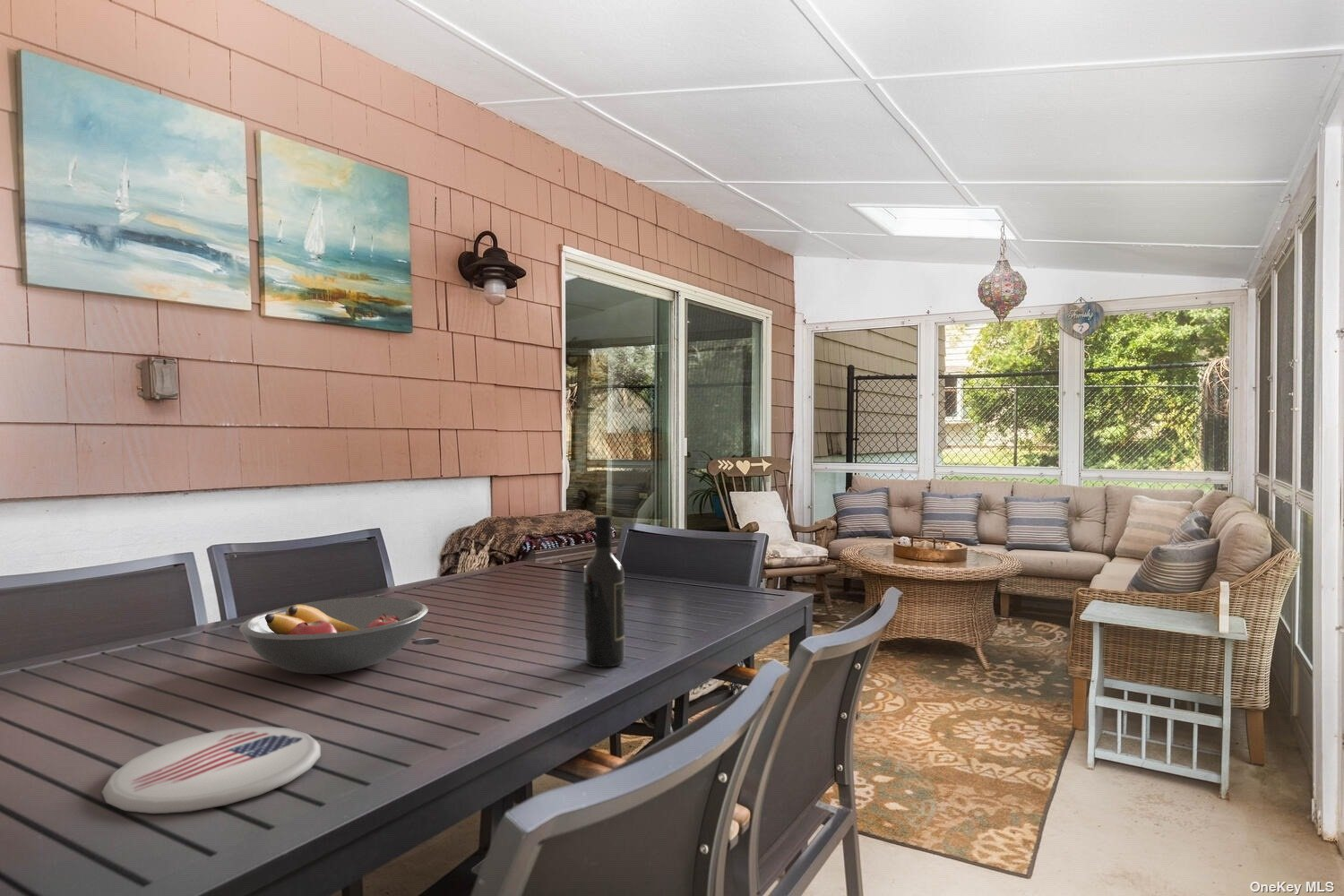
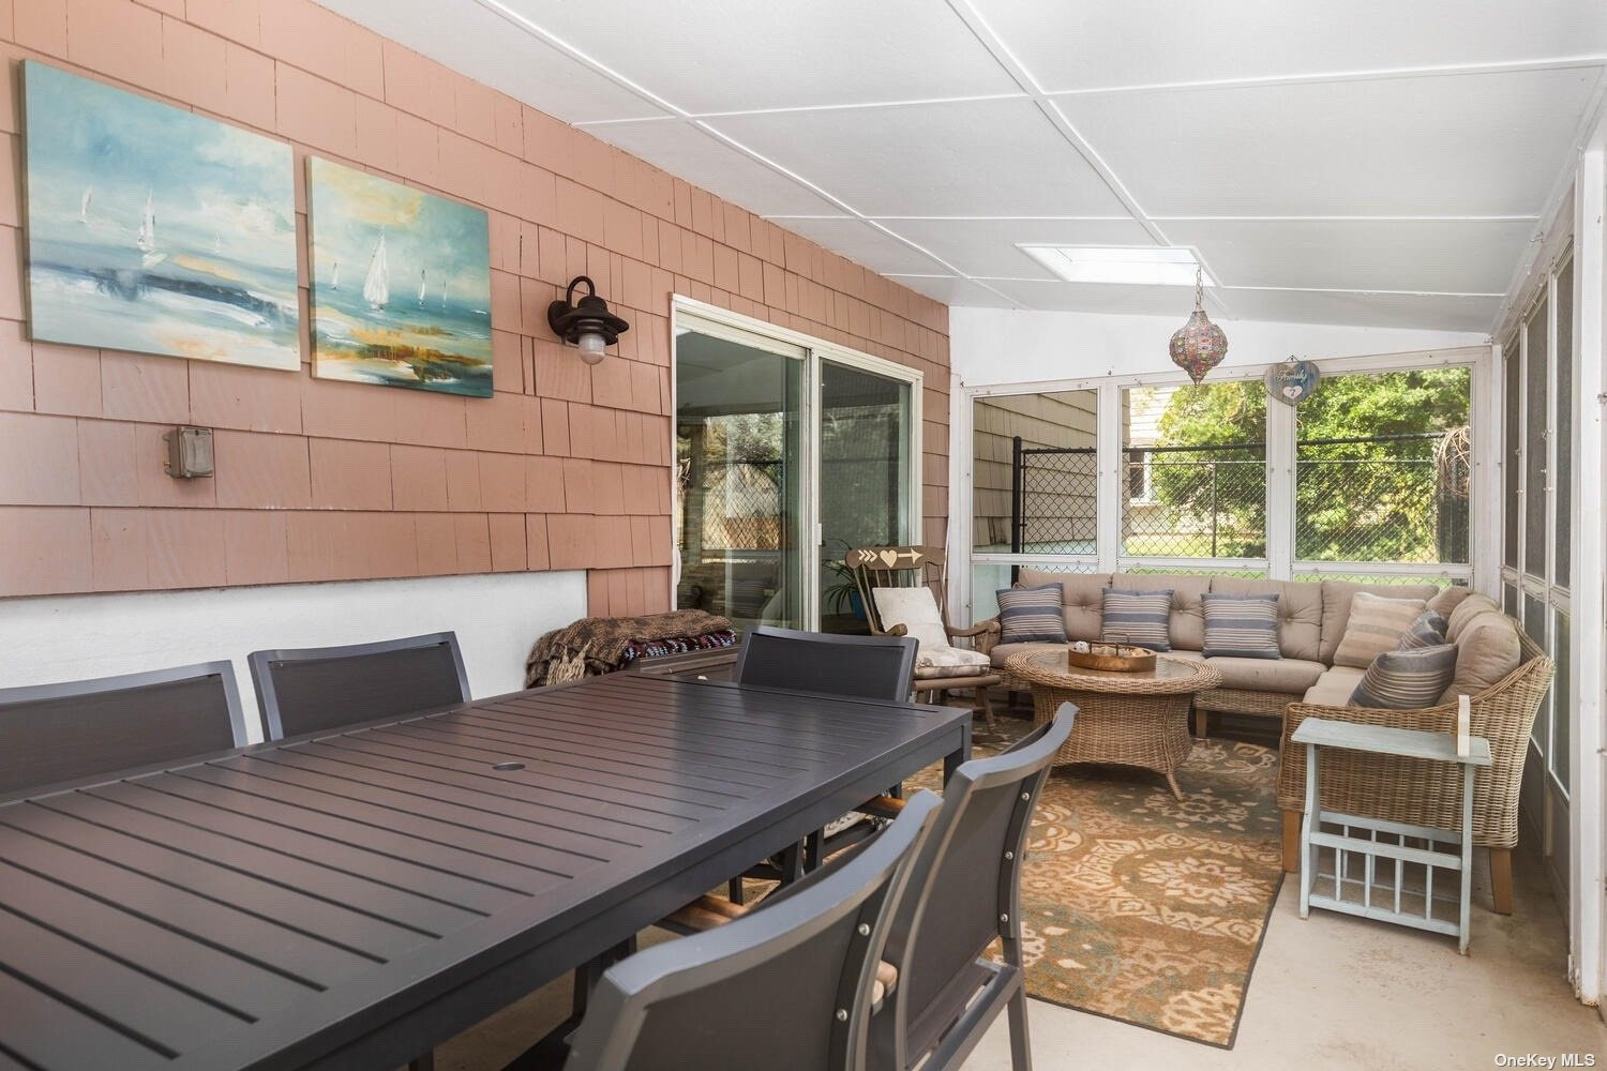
- wine bottle (604, 589)
- plate (218, 762)
- fruit bowl (338, 633)
